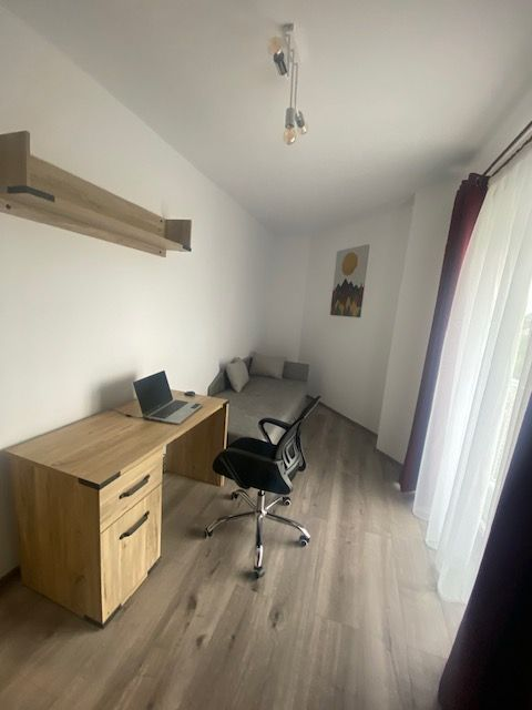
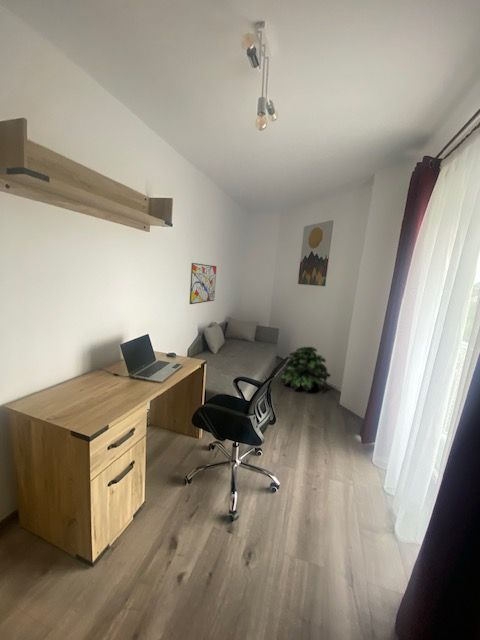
+ potted plant (305, 365)
+ wall art (204, 283)
